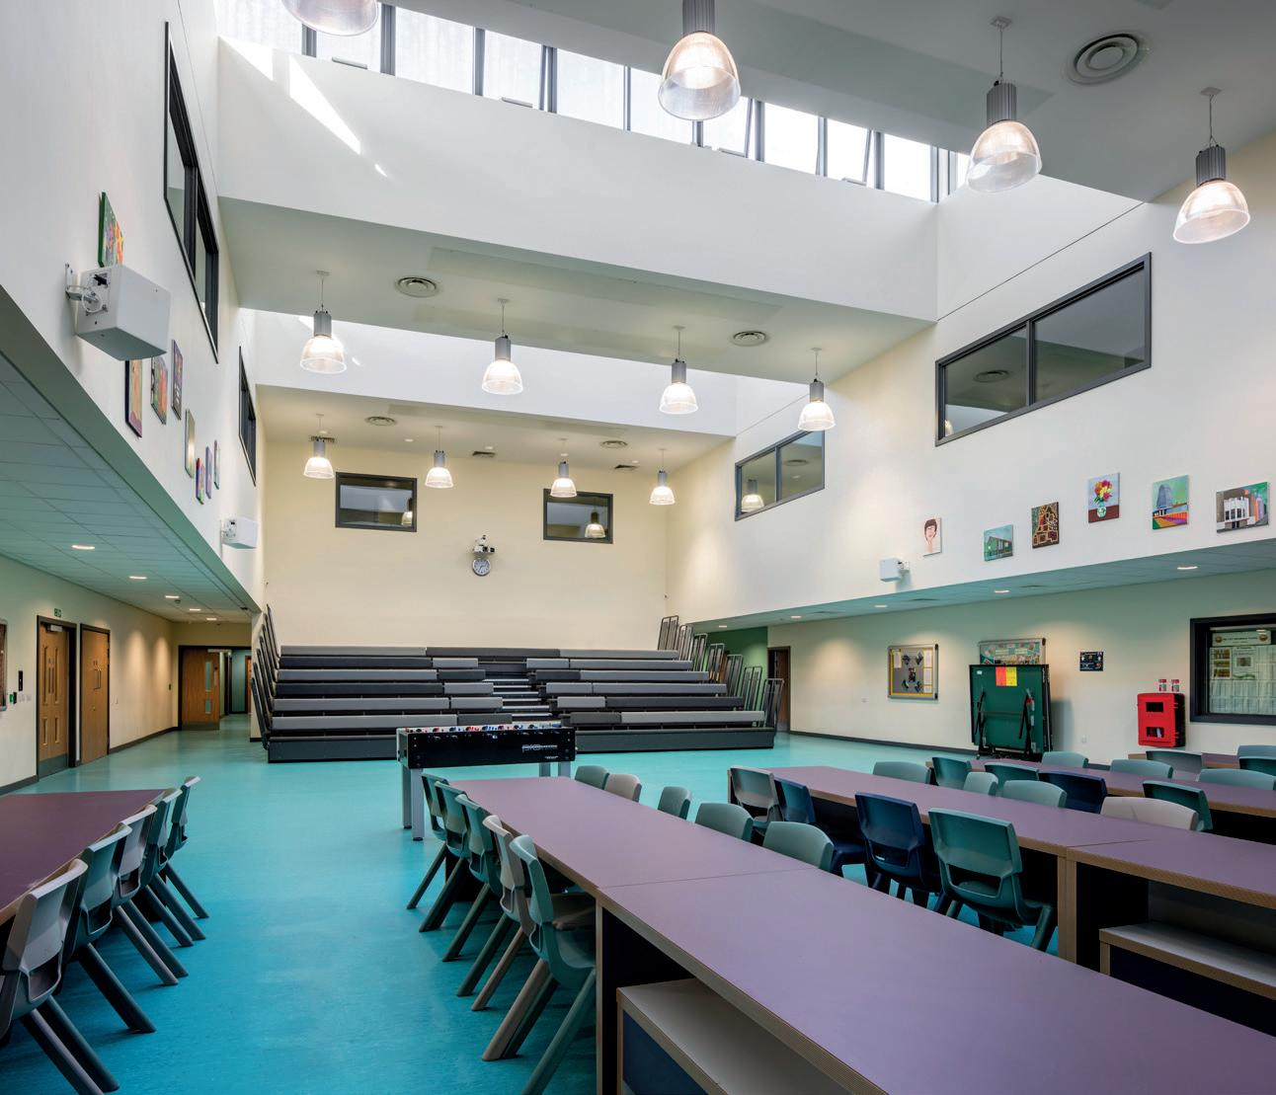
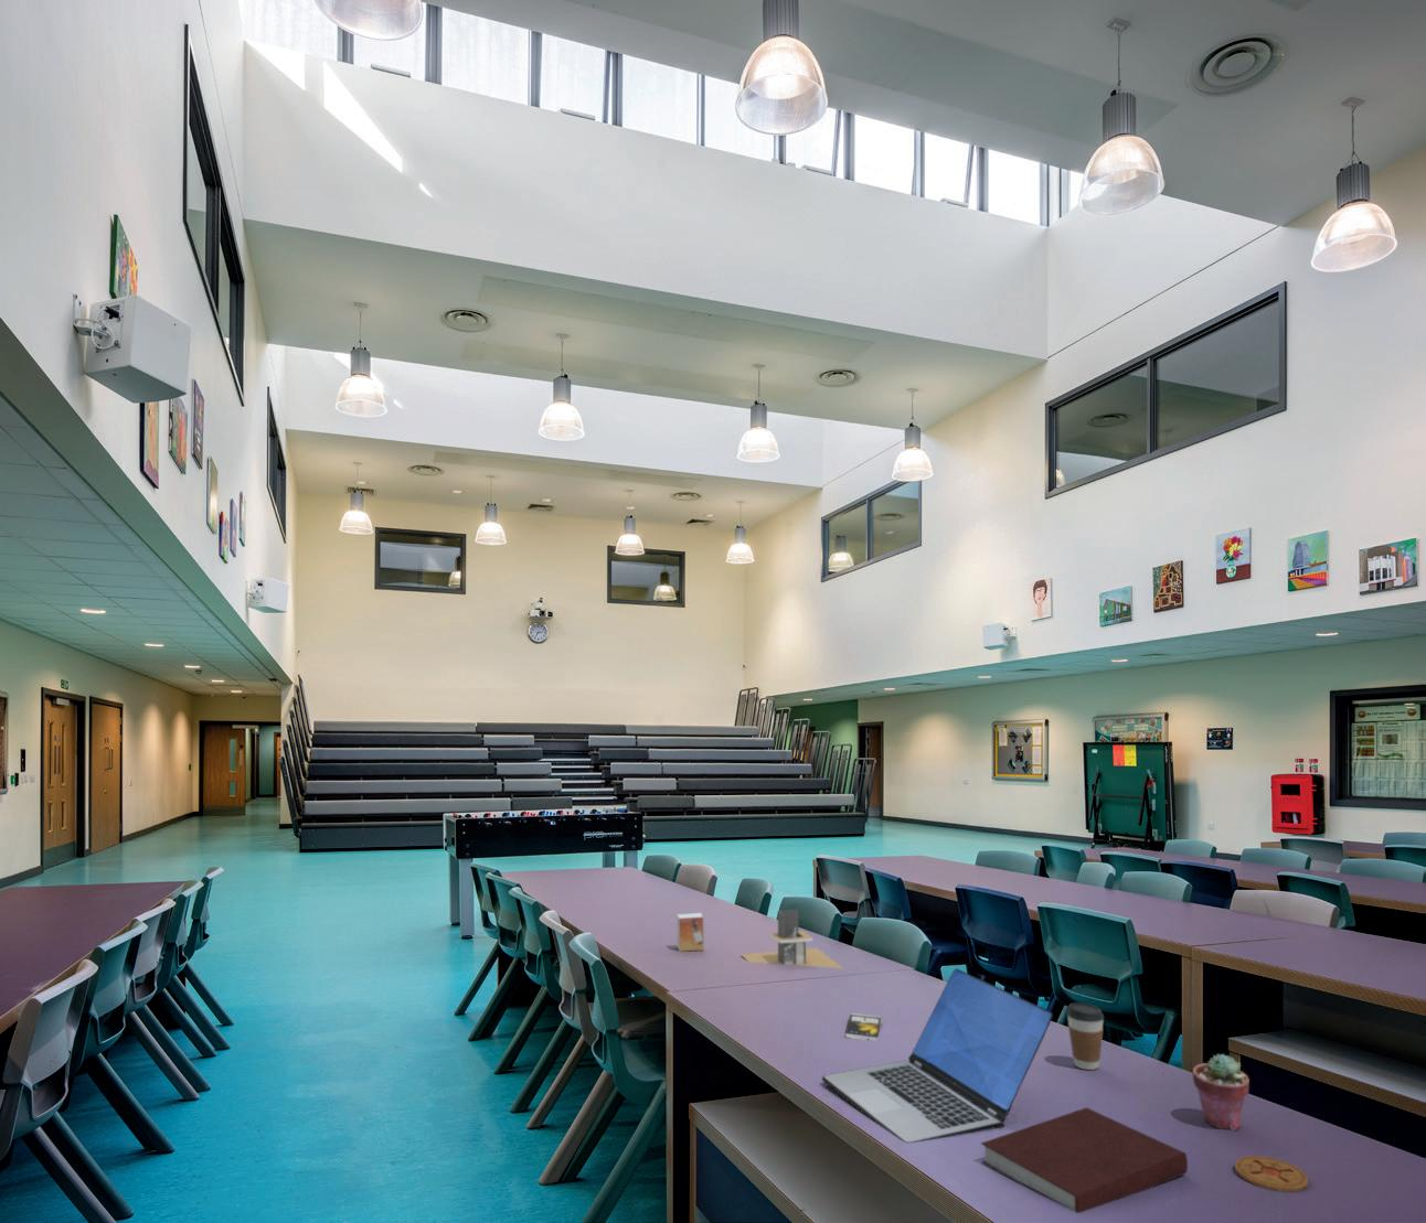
+ coaster (1271, 1172)
+ potted succulent (1221, 1087)
+ coffee cup (1085, 1035)
+ laptop (932, 1048)
+ smartphone (863, 1027)
+ notebook (1083, 1158)
+ desk organizer (792, 936)
+ small box (690, 932)
